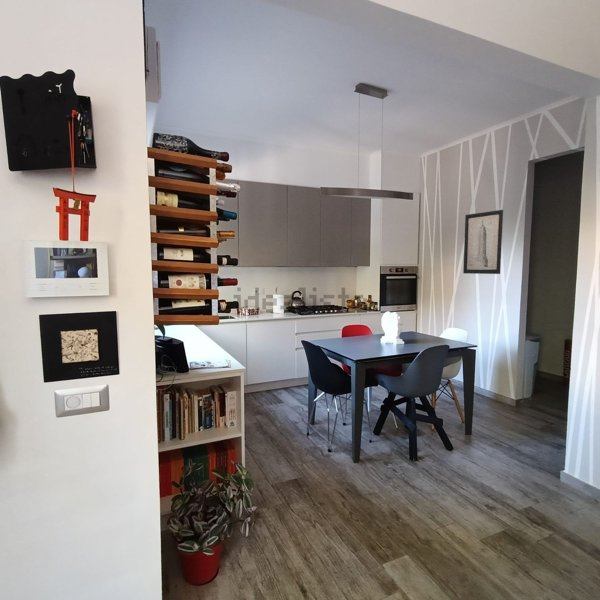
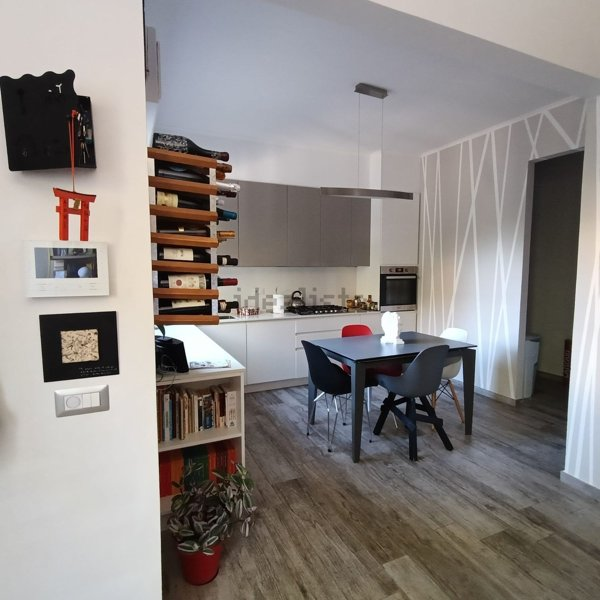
- wall art (482, 243)
